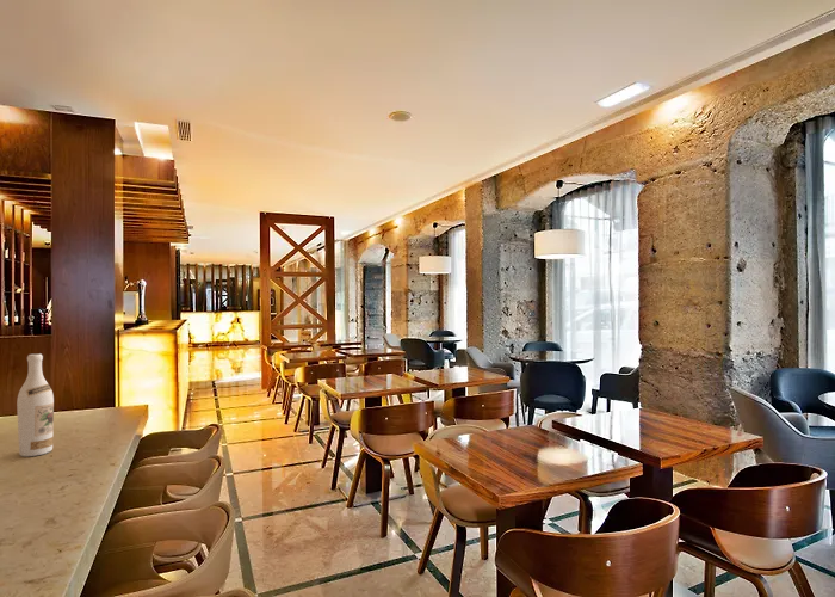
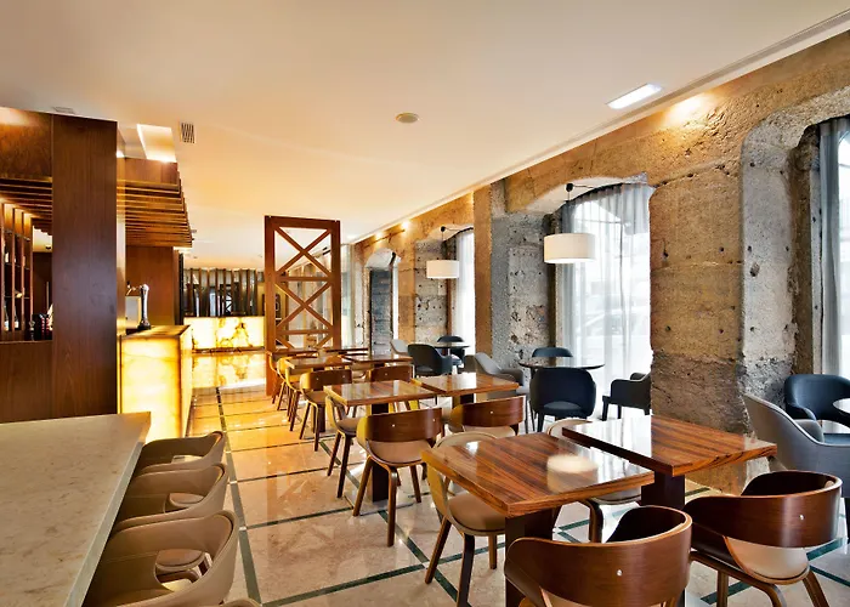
- wine bottle (35, 402)
